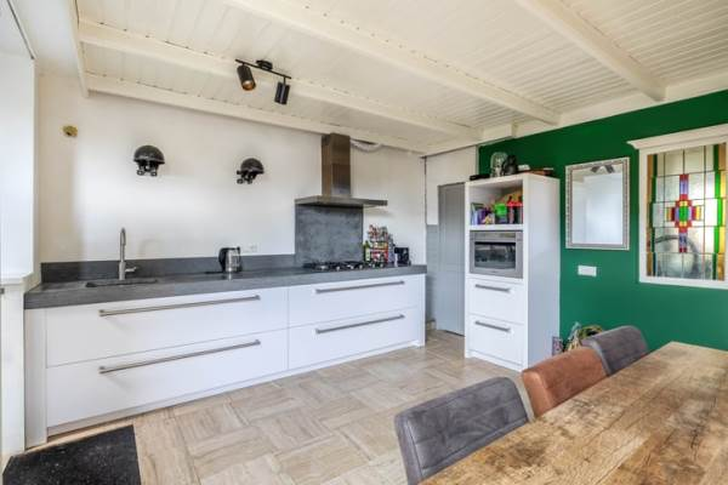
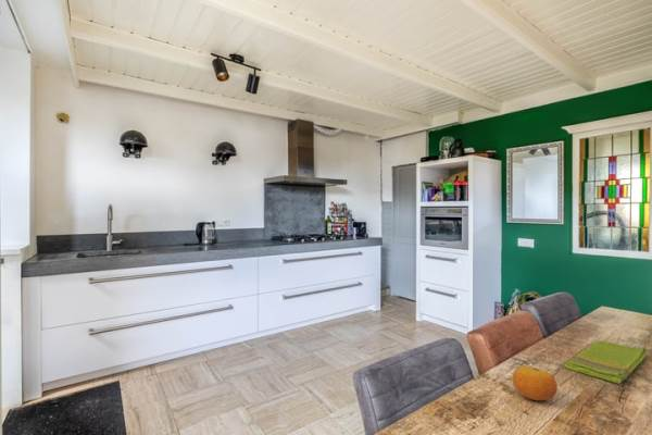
+ dish towel (606, 357)
+ fruit (534, 382)
